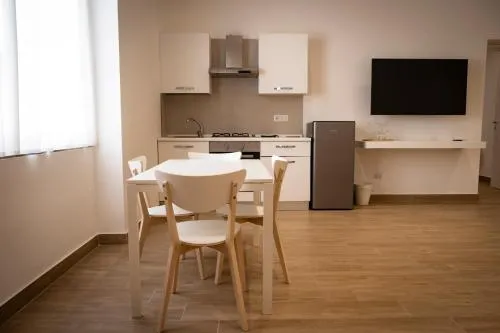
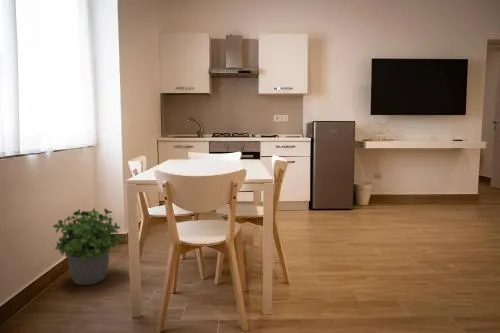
+ potted plant (89, 244)
